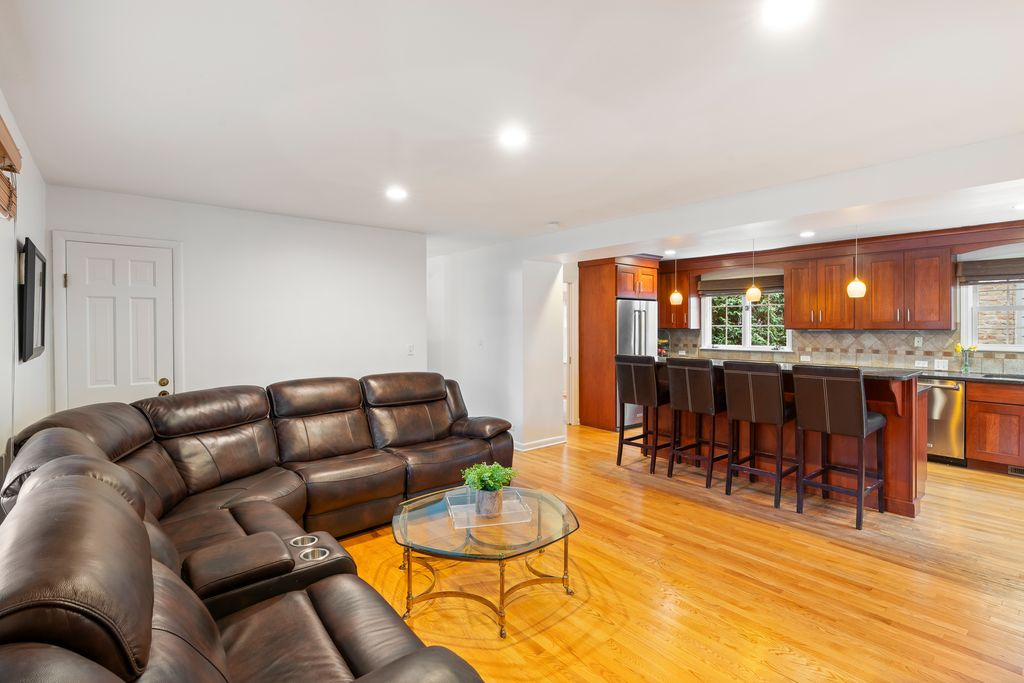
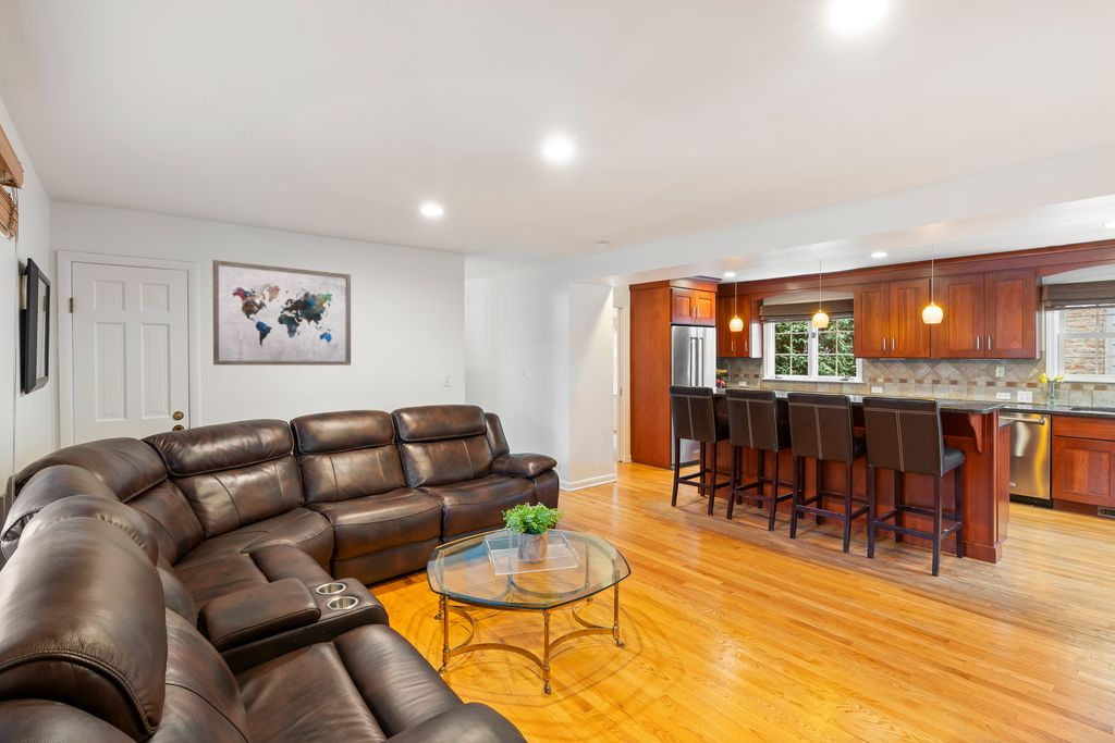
+ wall art (286, 317)
